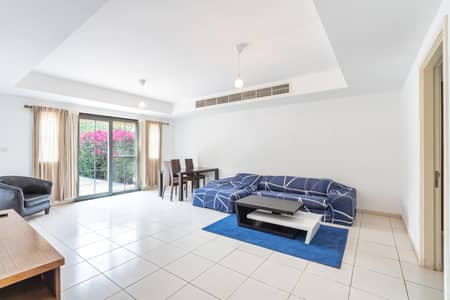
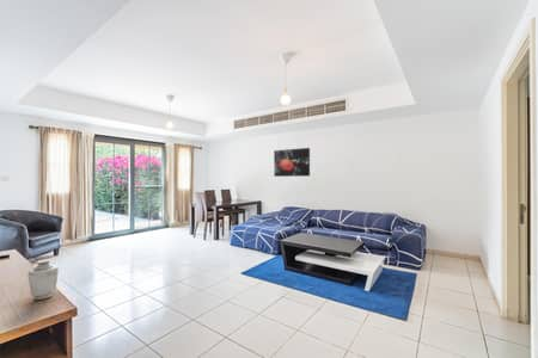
+ vase (43, 278)
+ wall art (291, 162)
